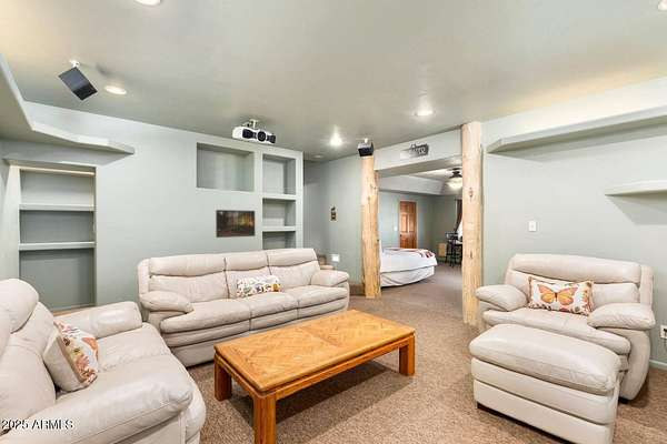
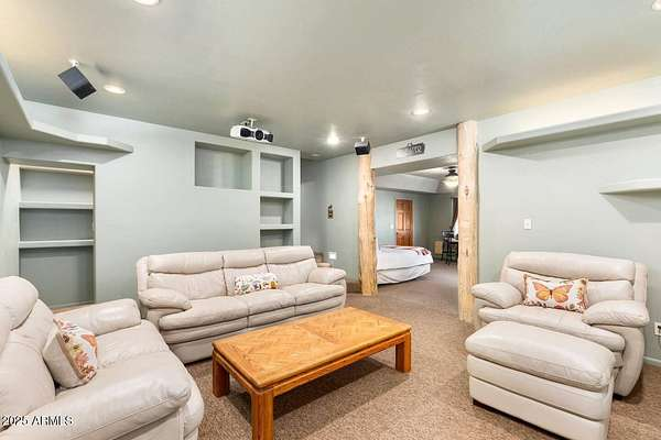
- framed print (236, 223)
